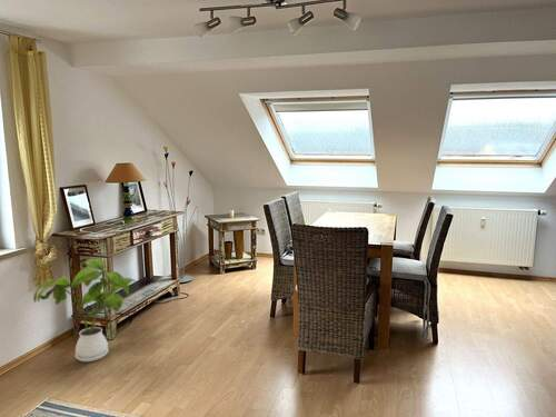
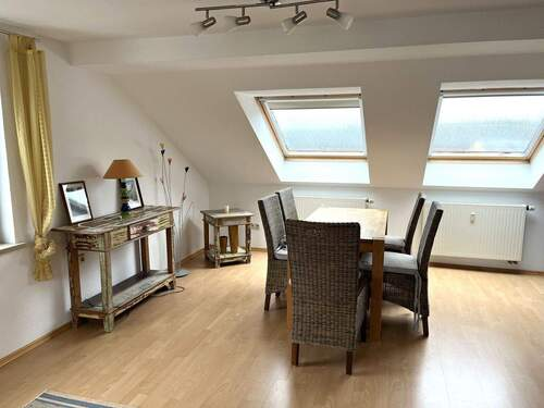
- house plant (99, 308)
